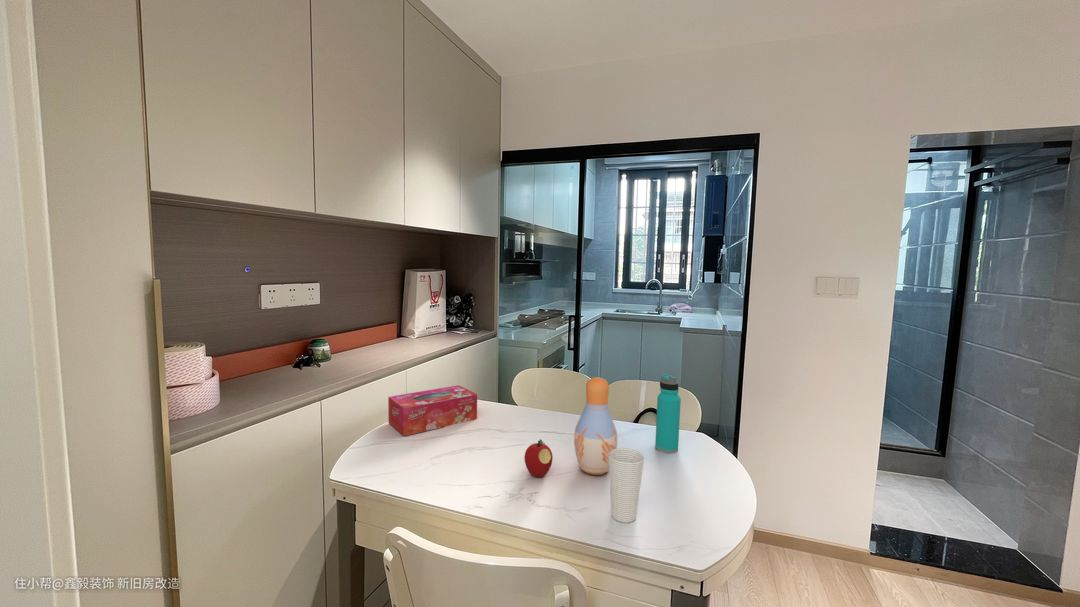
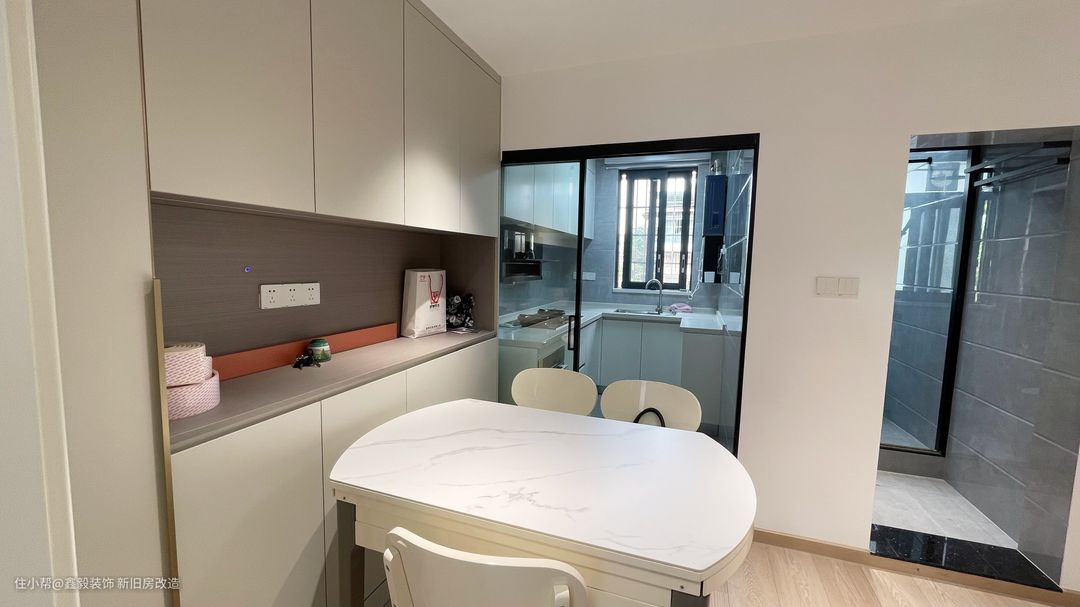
- tissue box (433, 408)
- fruit (538, 456)
- water bottle (668, 412)
- vase (596, 424)
- cup (624, 485)
